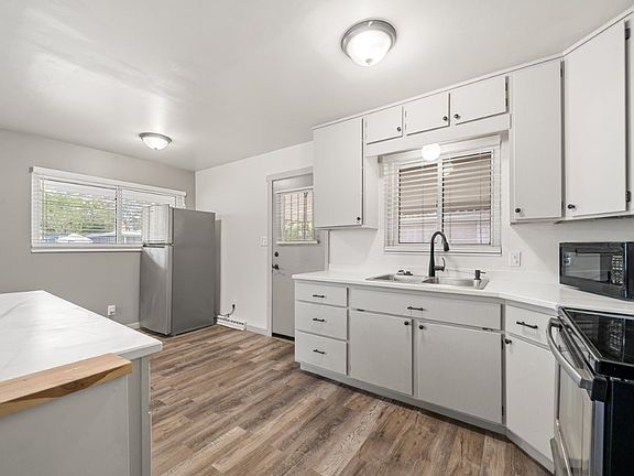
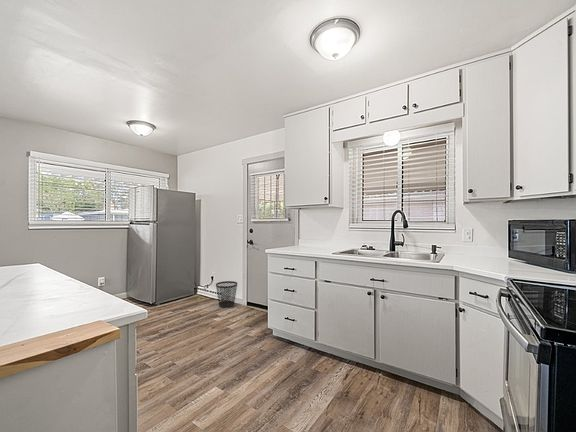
+ wastebasket (226, 294)
